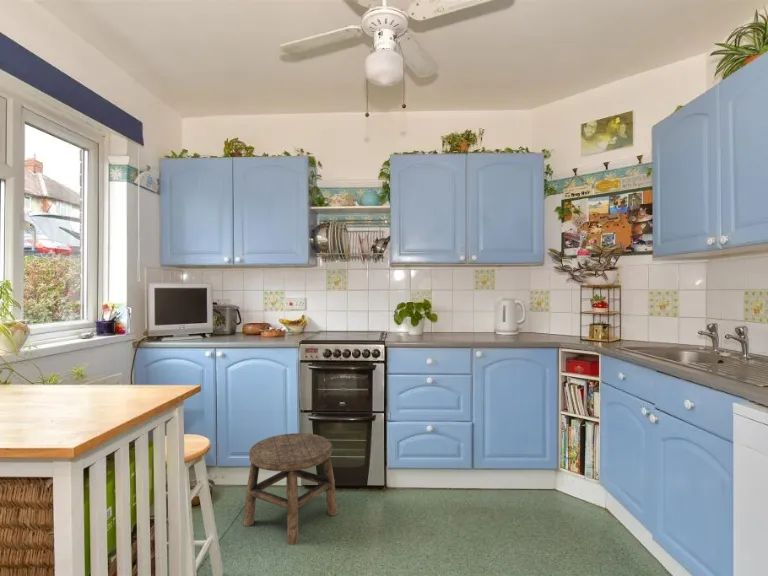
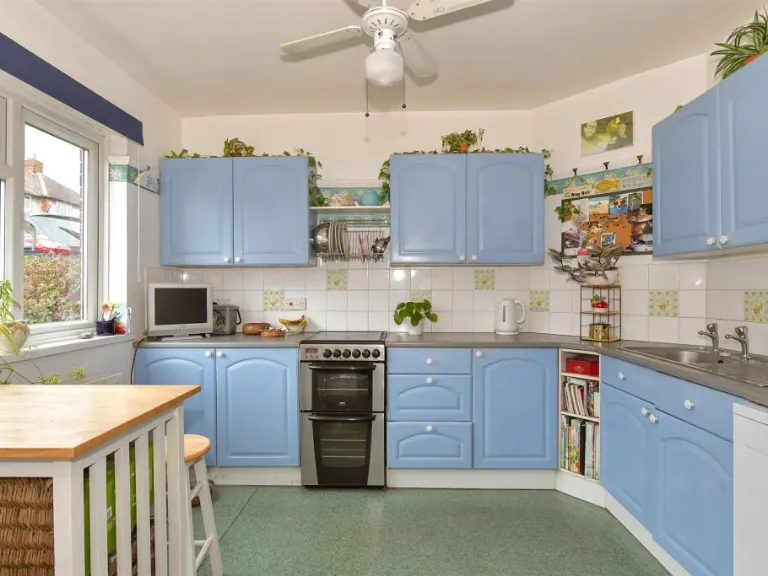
- stool (291, 482)
